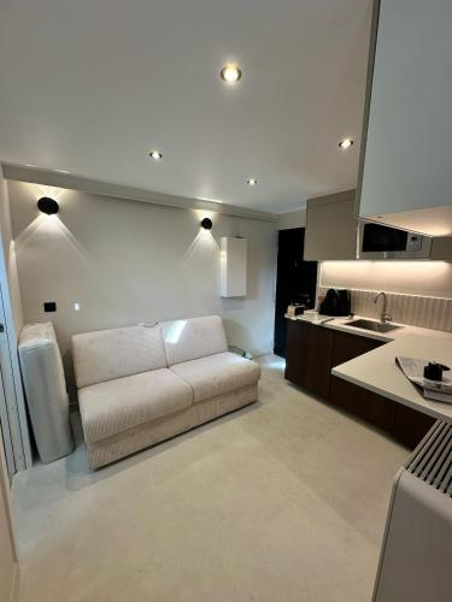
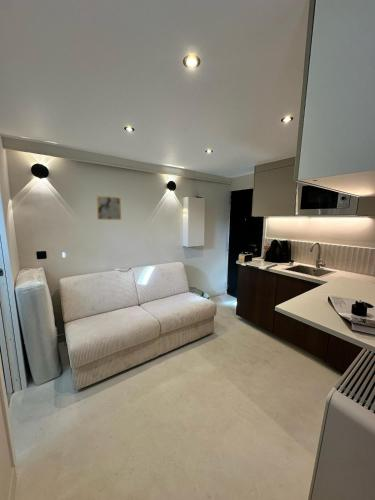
+ wall art (109, 208)
